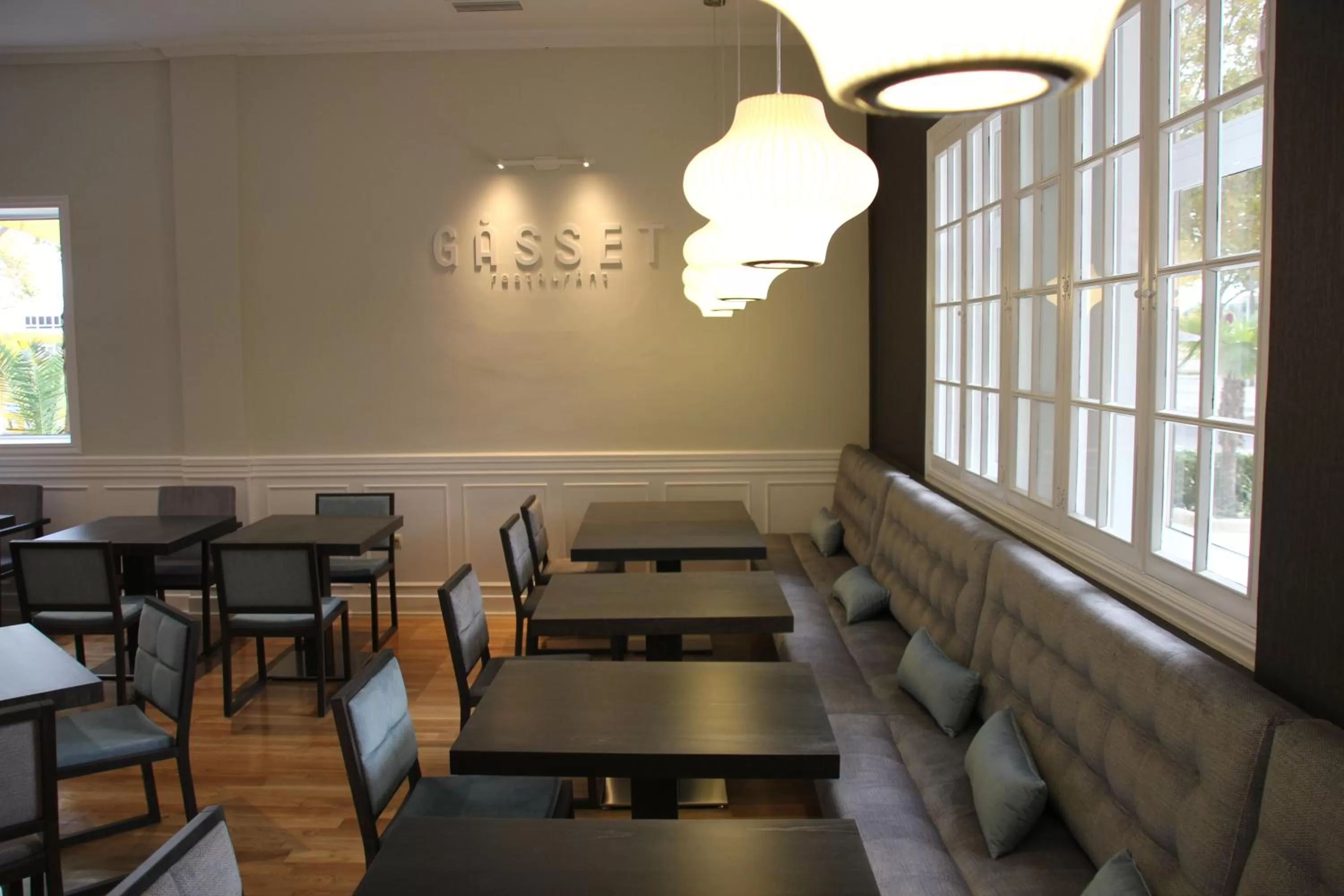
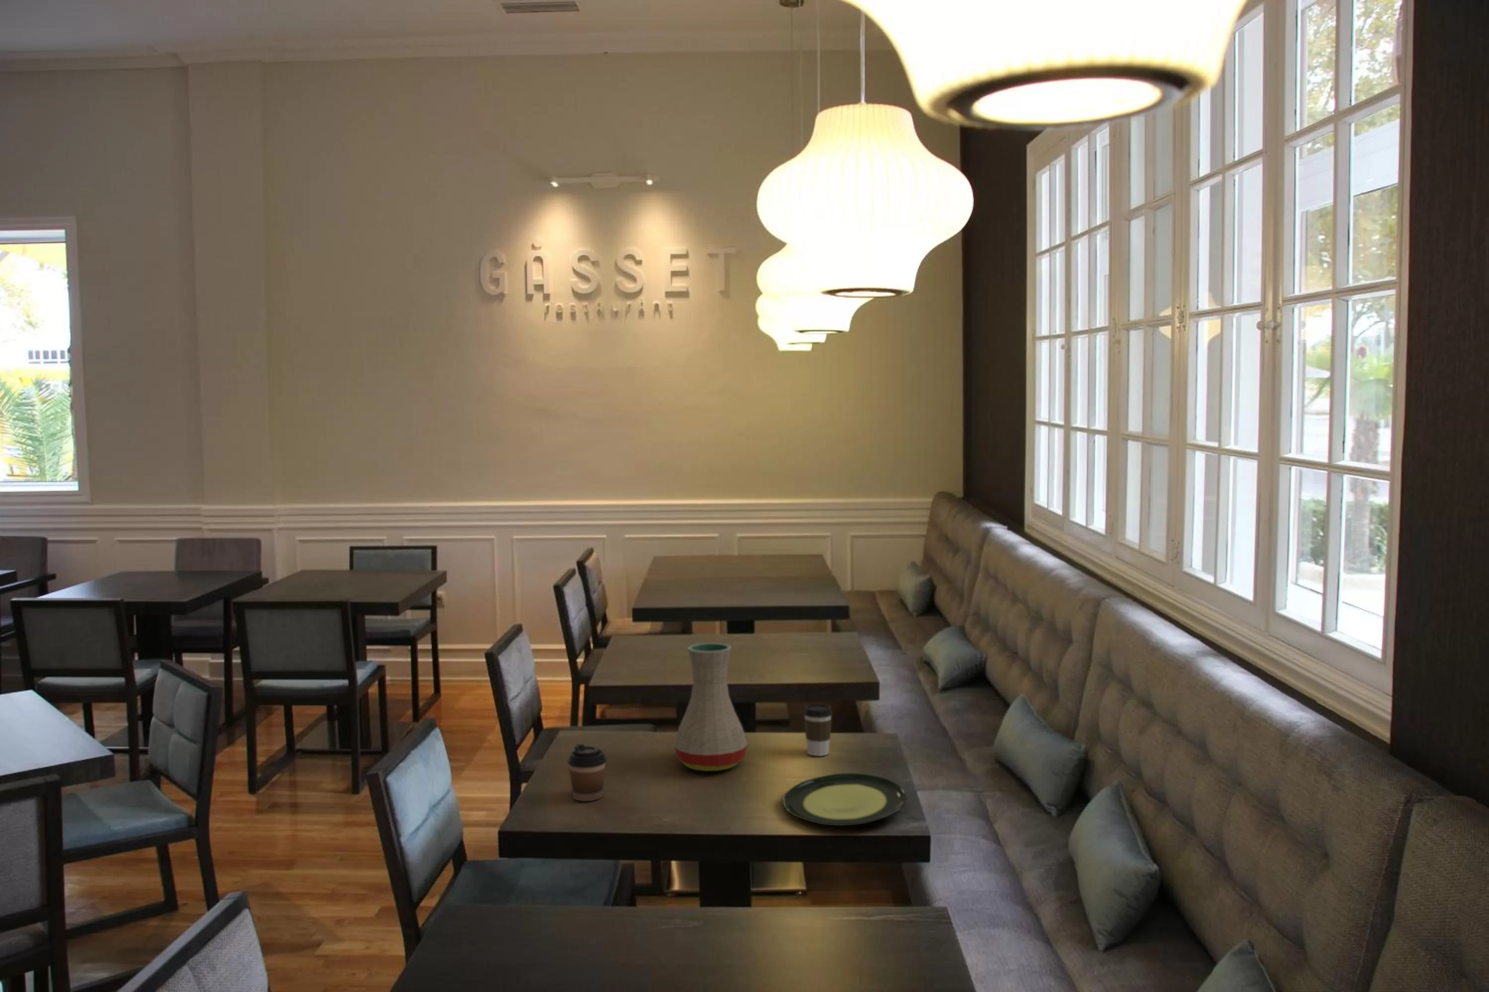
+ coffee cup (818, 730)
+ coffee cup (587, 771)
+ vase (710, 706)
+ plate (844, 799)
